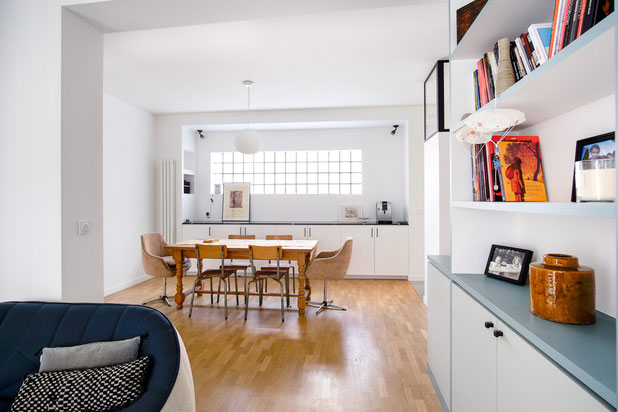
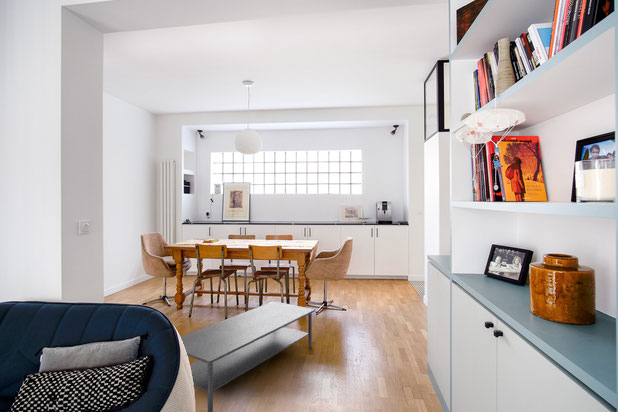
+ coffee table (249, 345)
